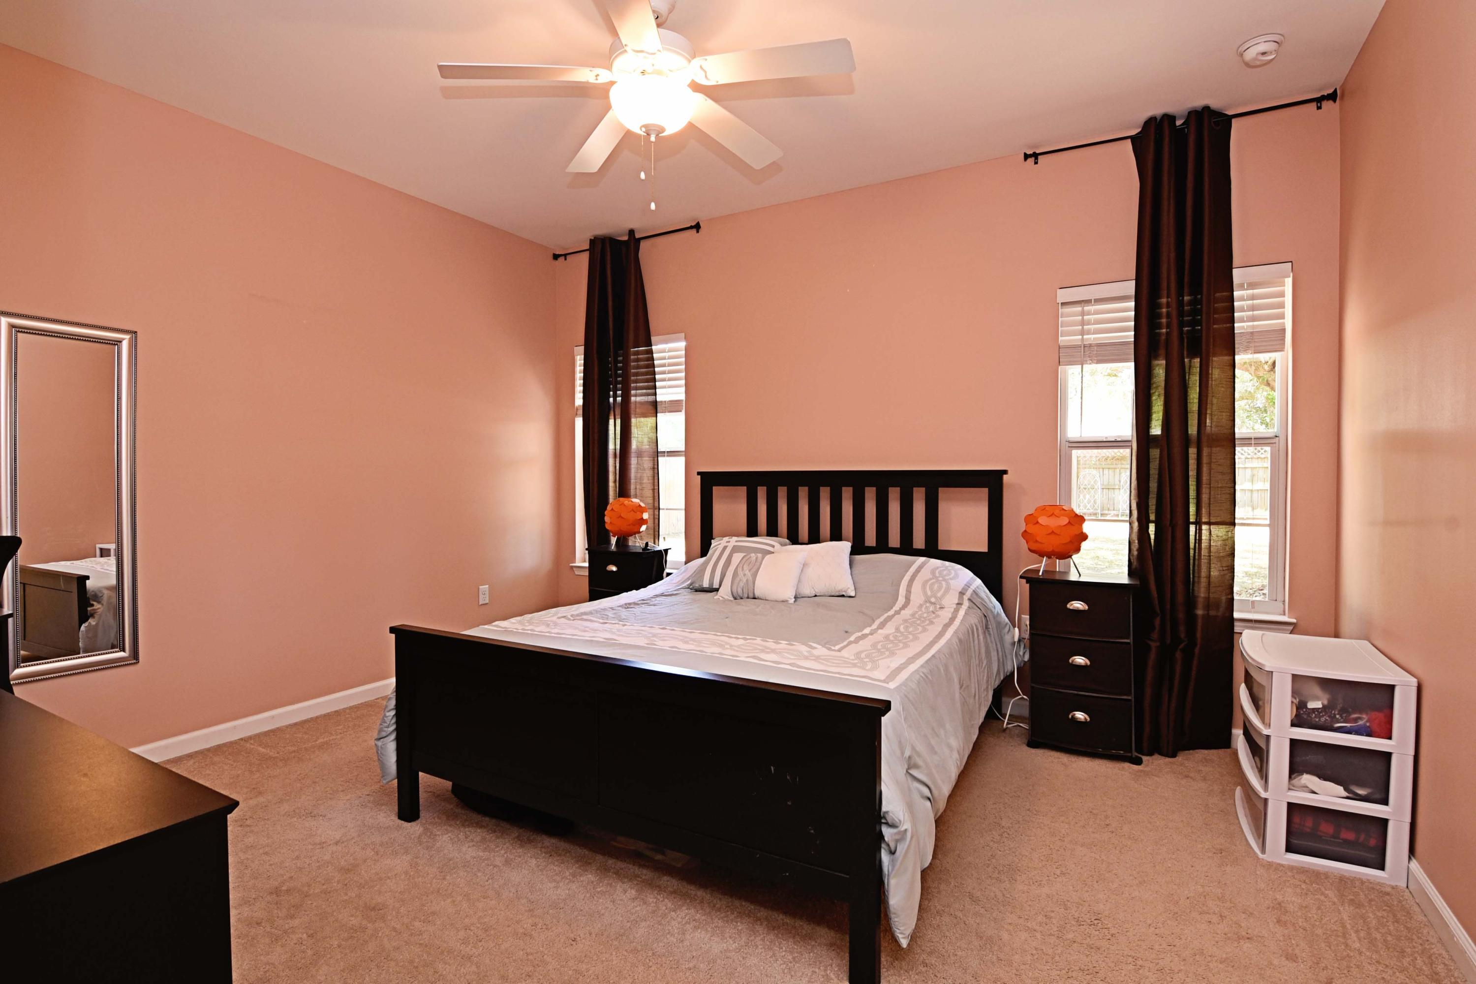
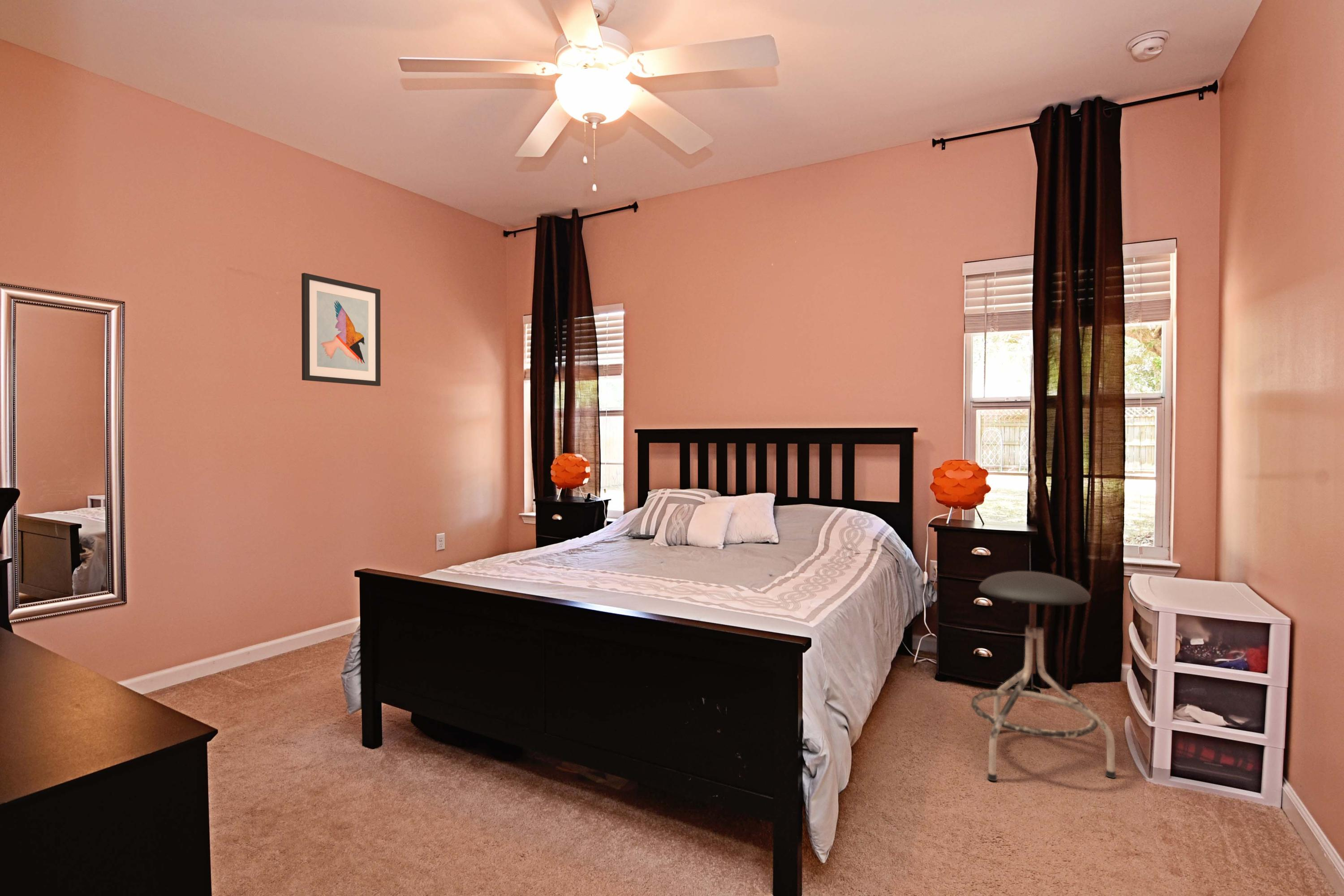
+ stool (1041, 668)
+ wall art (343, 332)
